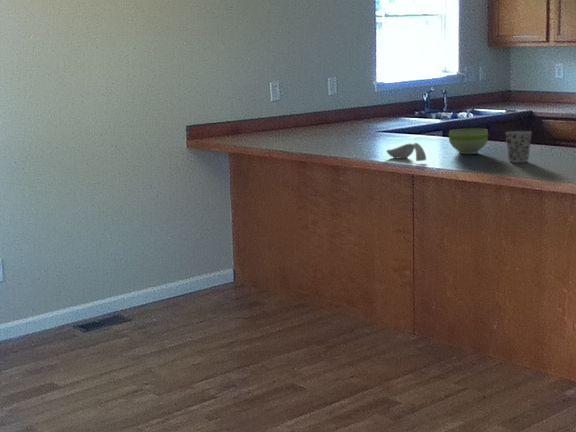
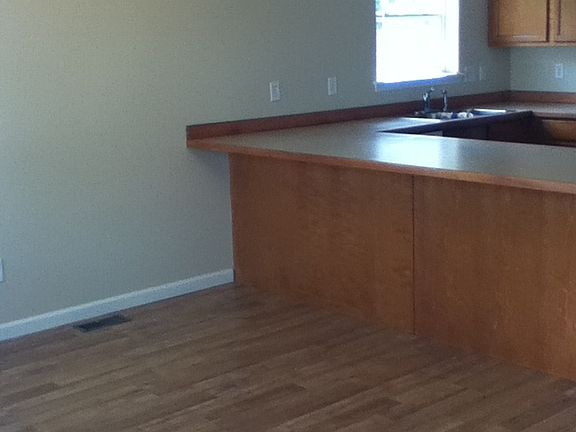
- spoon rest (407, 150)
- bowl (468, 141)
- cup (518, 146)
